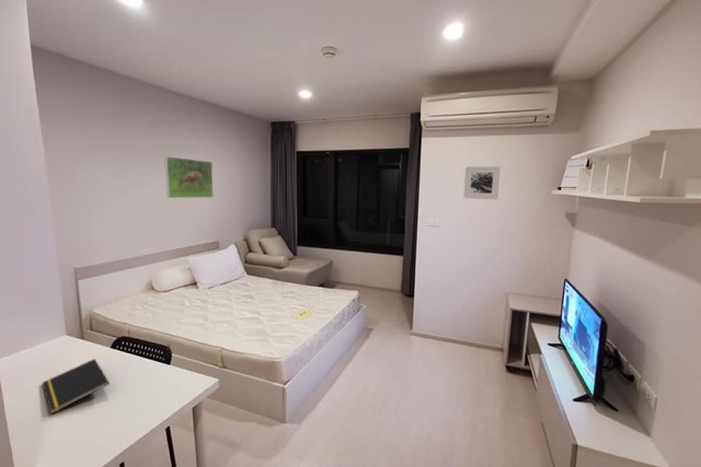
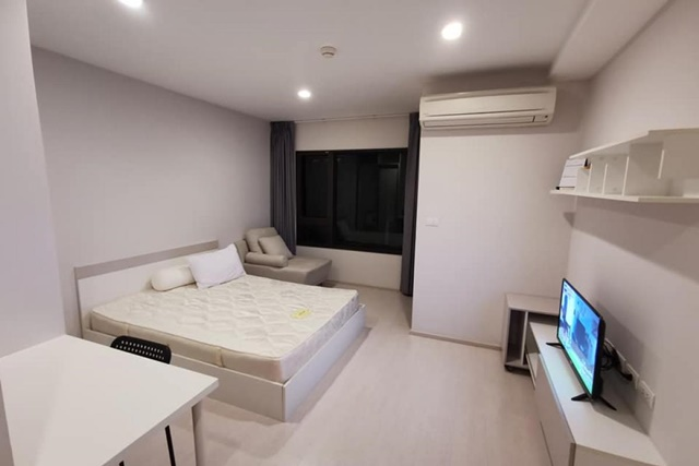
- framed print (191, 178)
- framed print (481, 183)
- notepad (74, 383)
